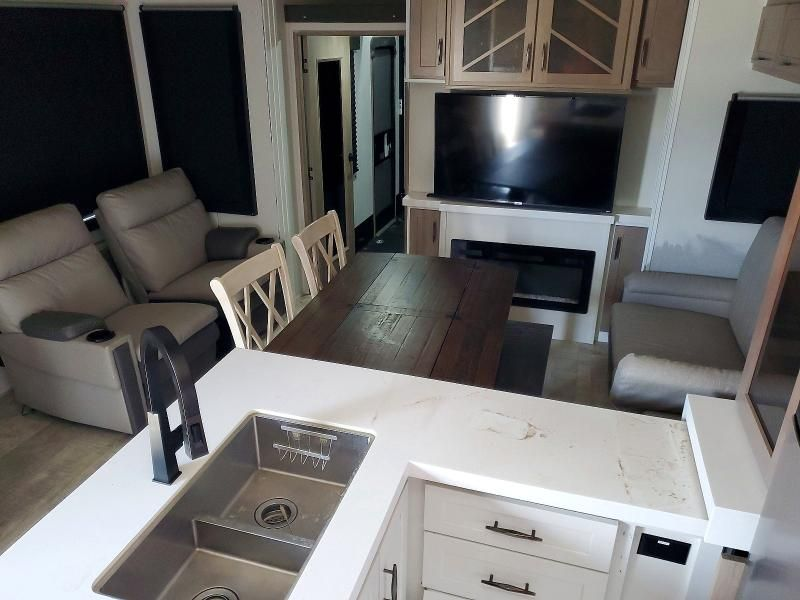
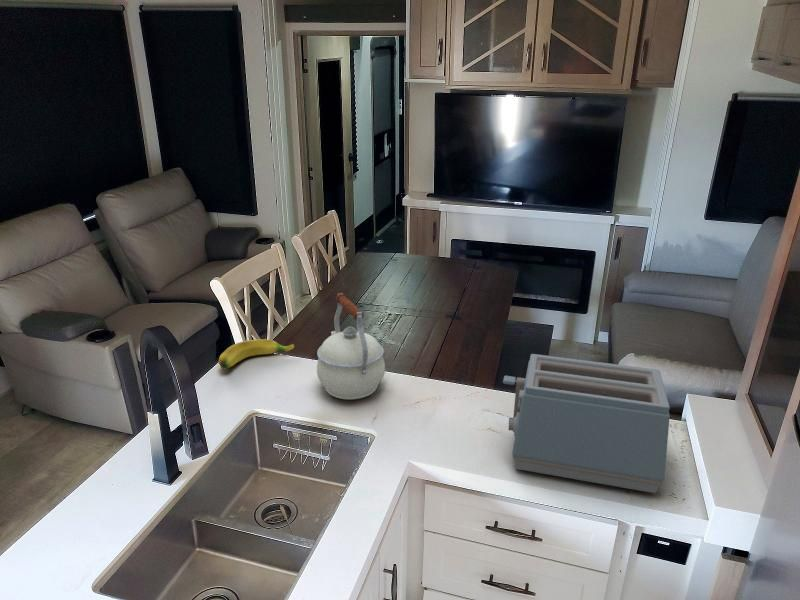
+ toaster (579, 417)
+ banana (254, 354)
+ kettle (348, 343)
